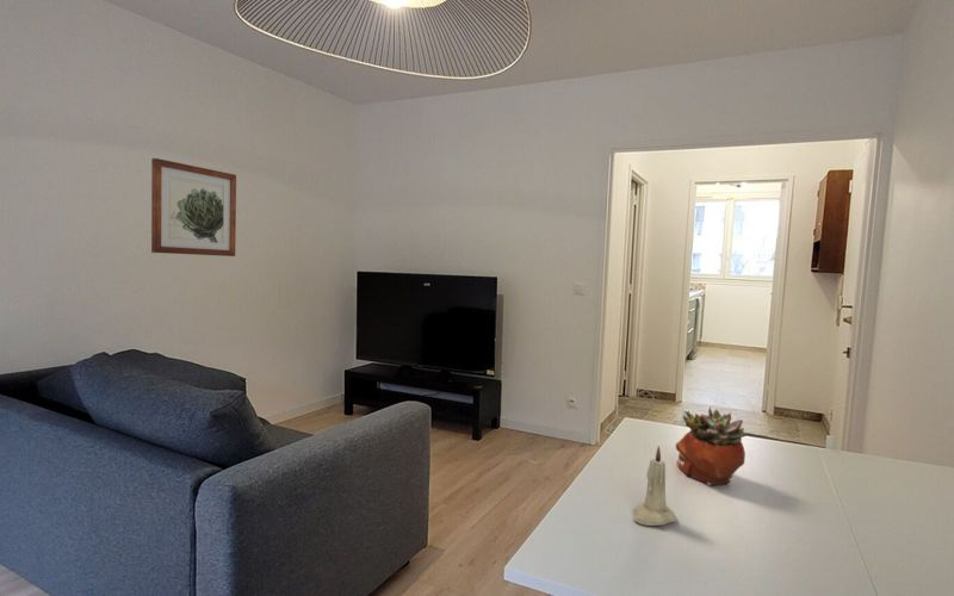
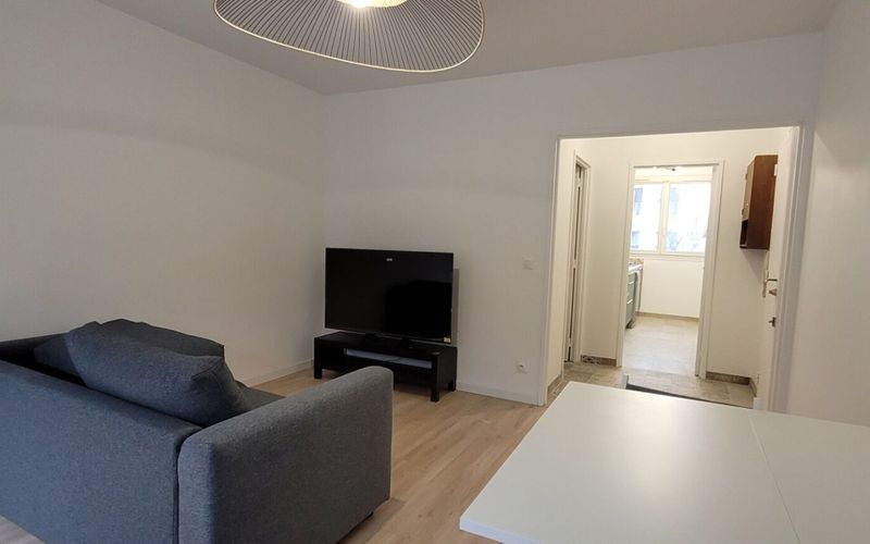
- wall art (197, 211)
- candle (655, 482)
- succulent planter (706, 441)
